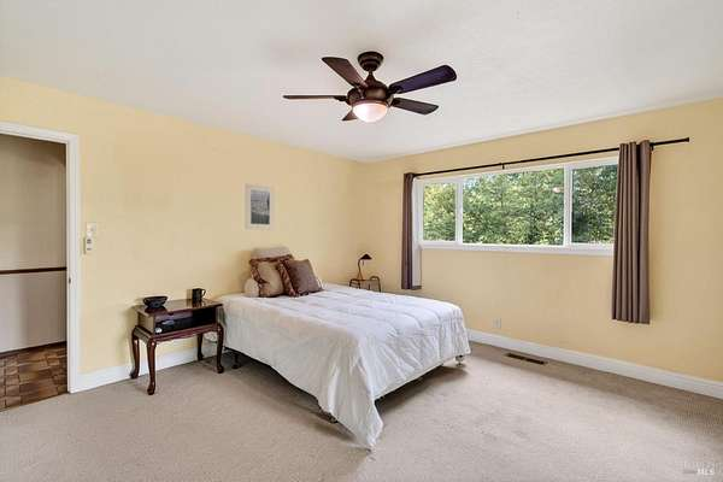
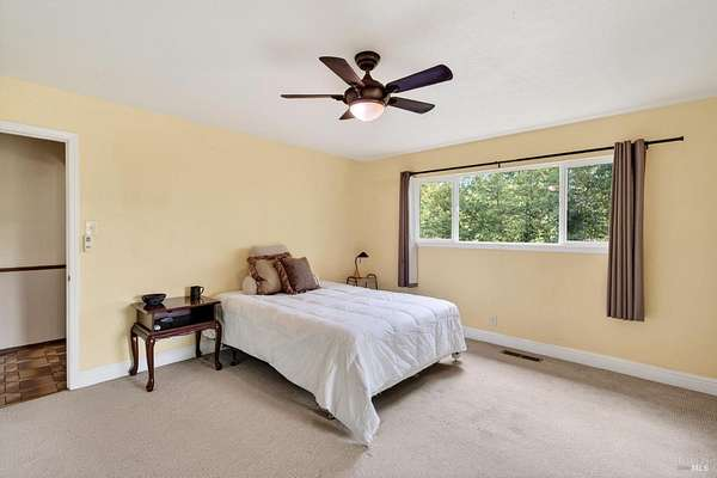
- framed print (259, 207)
